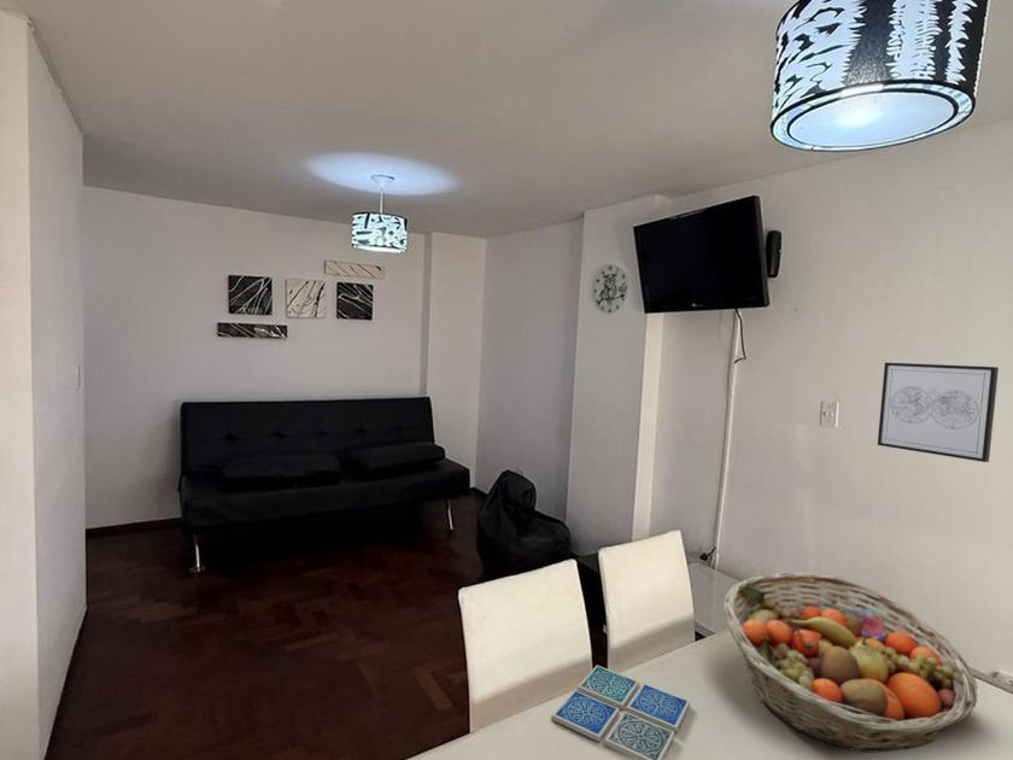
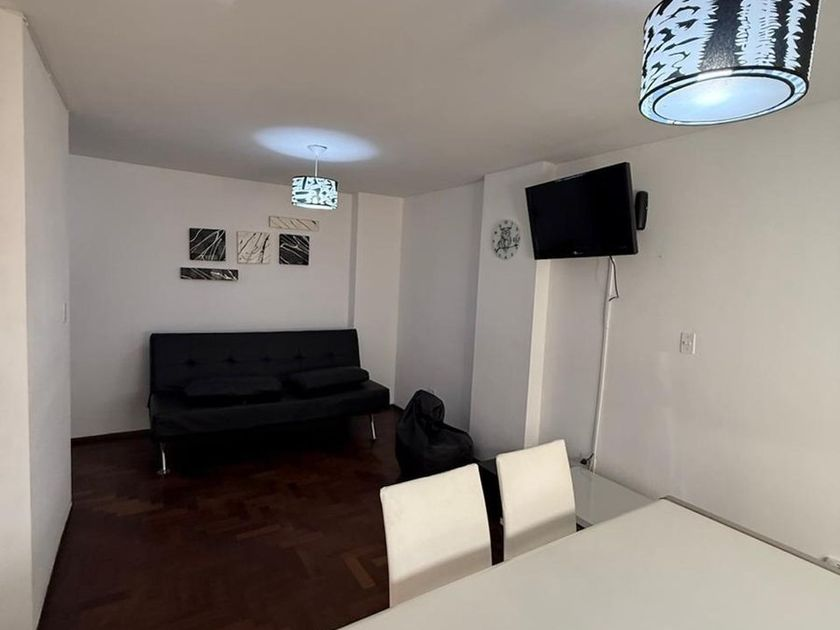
- fruit basket (838, 654)
- wall art (933, 409)
- drink coaster (621, 708)
